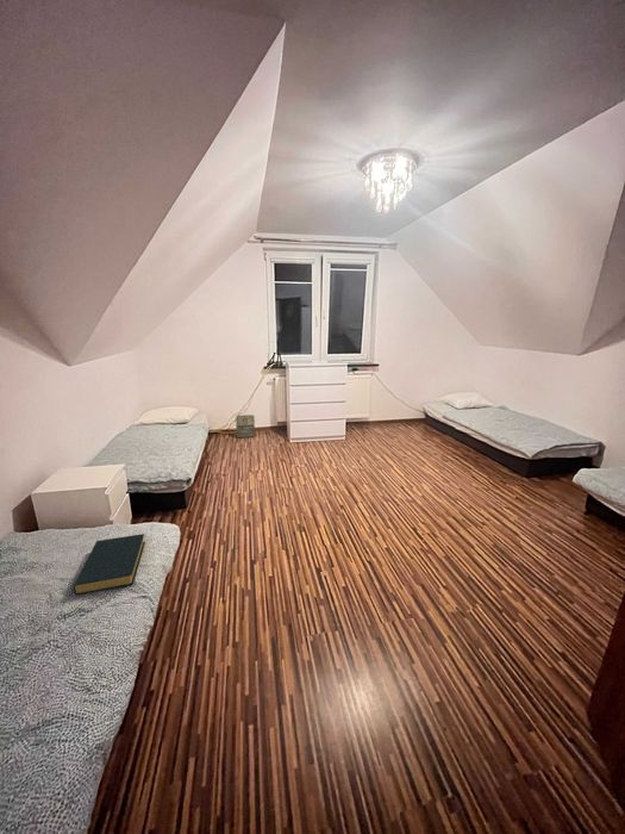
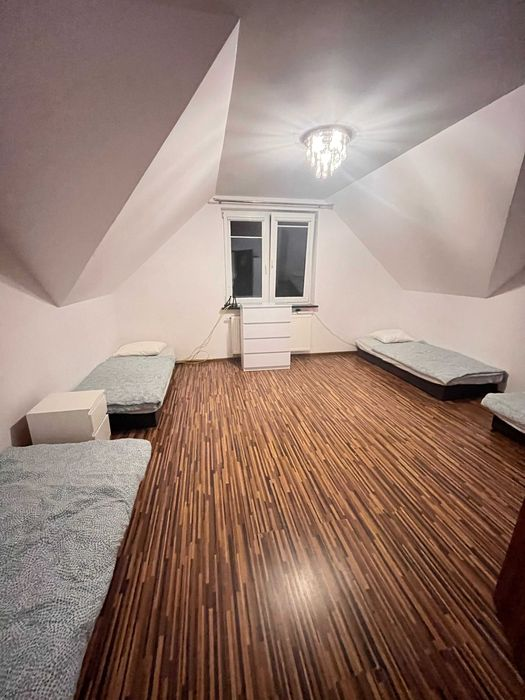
- bag (245, 425)
- hardback book (113, 561)
